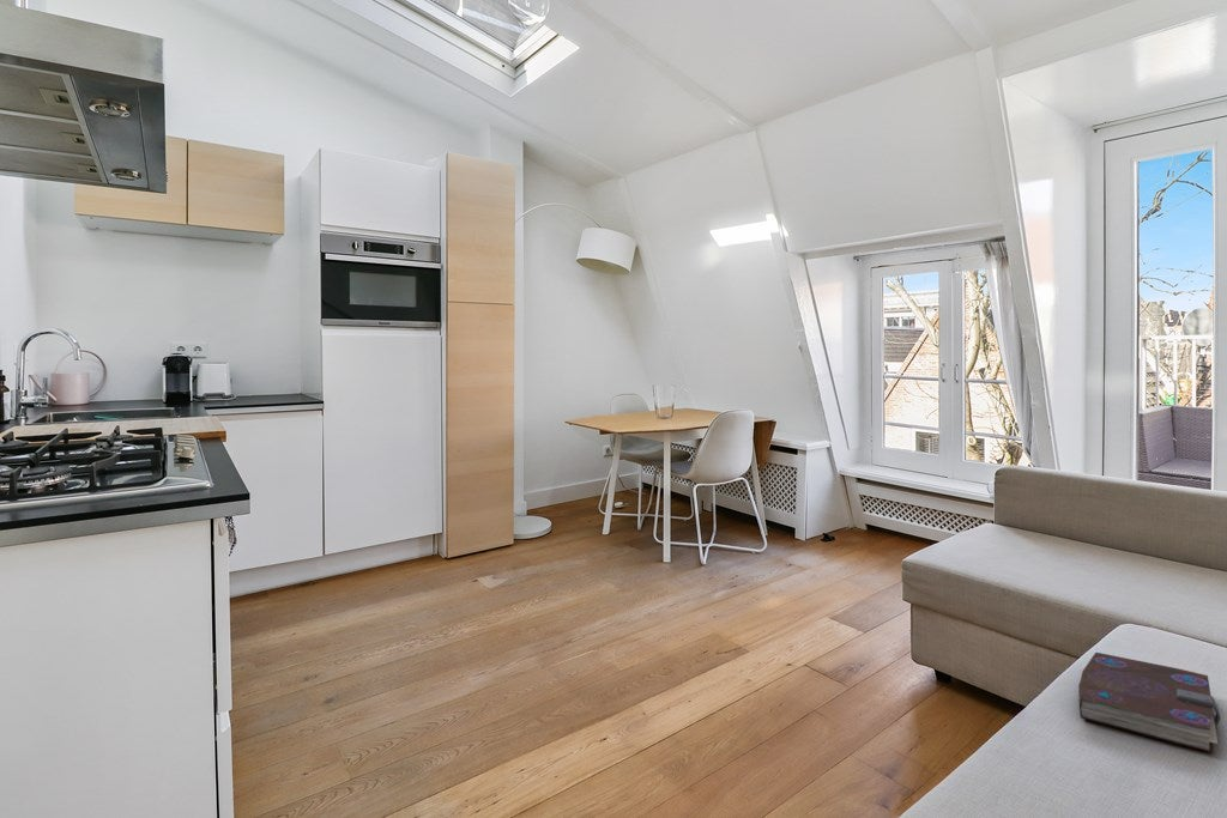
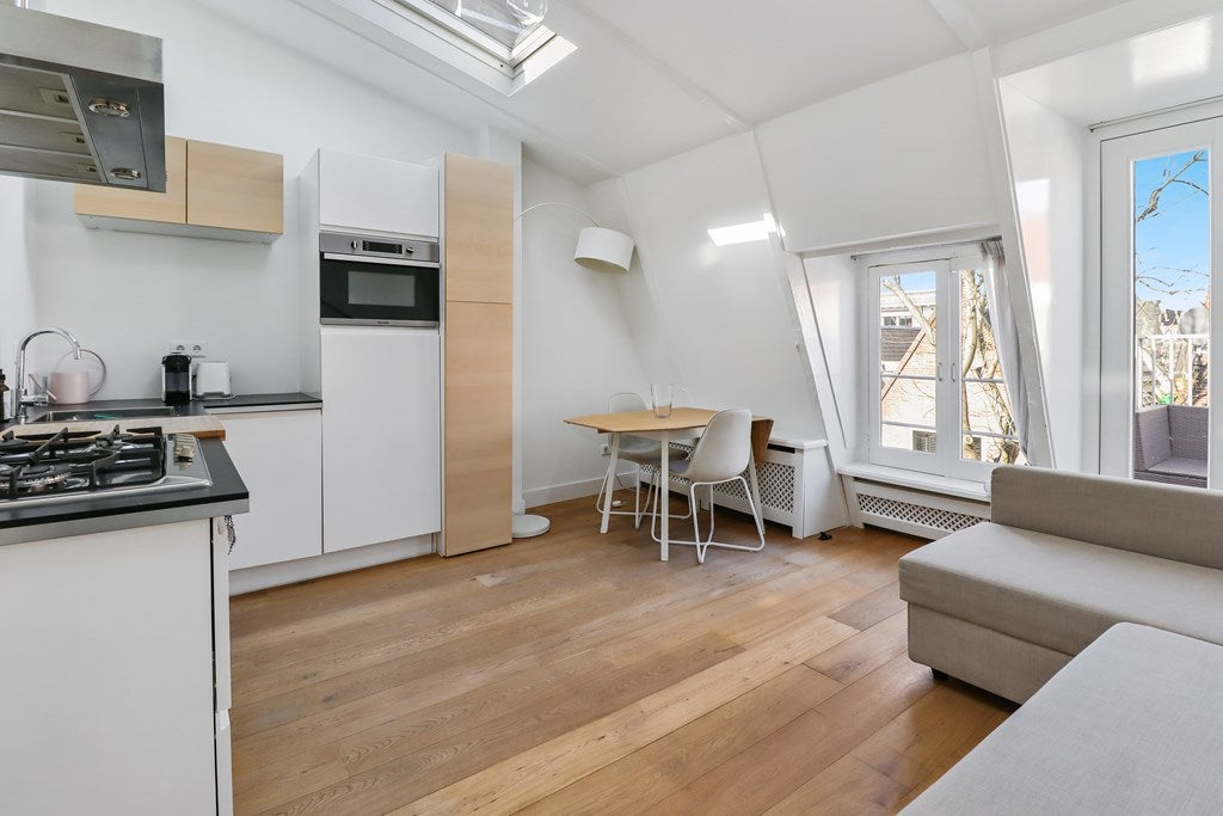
- book (1146, 693)
